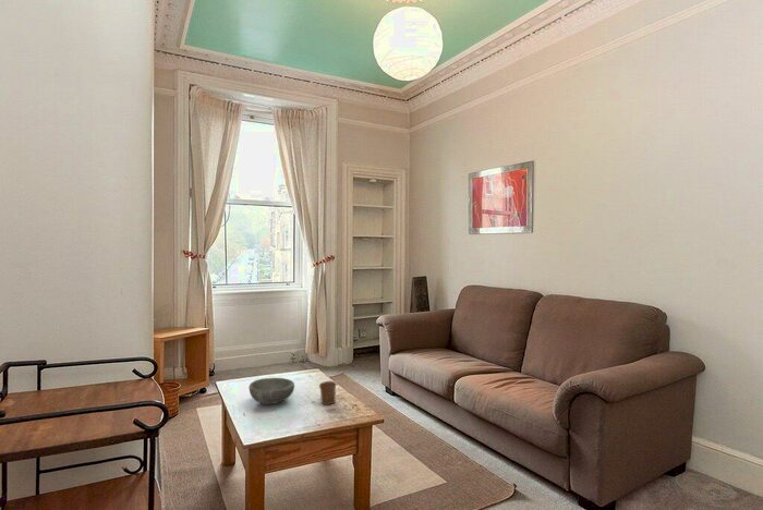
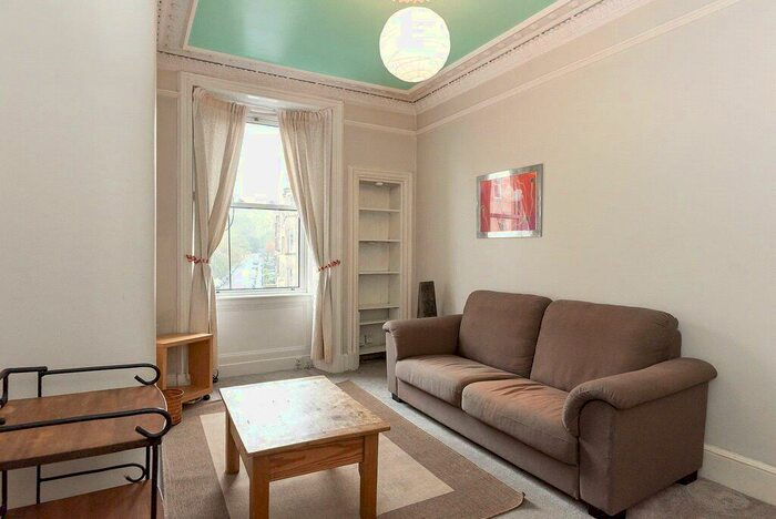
- mug (327, 391)
- bowl (271, 392)
